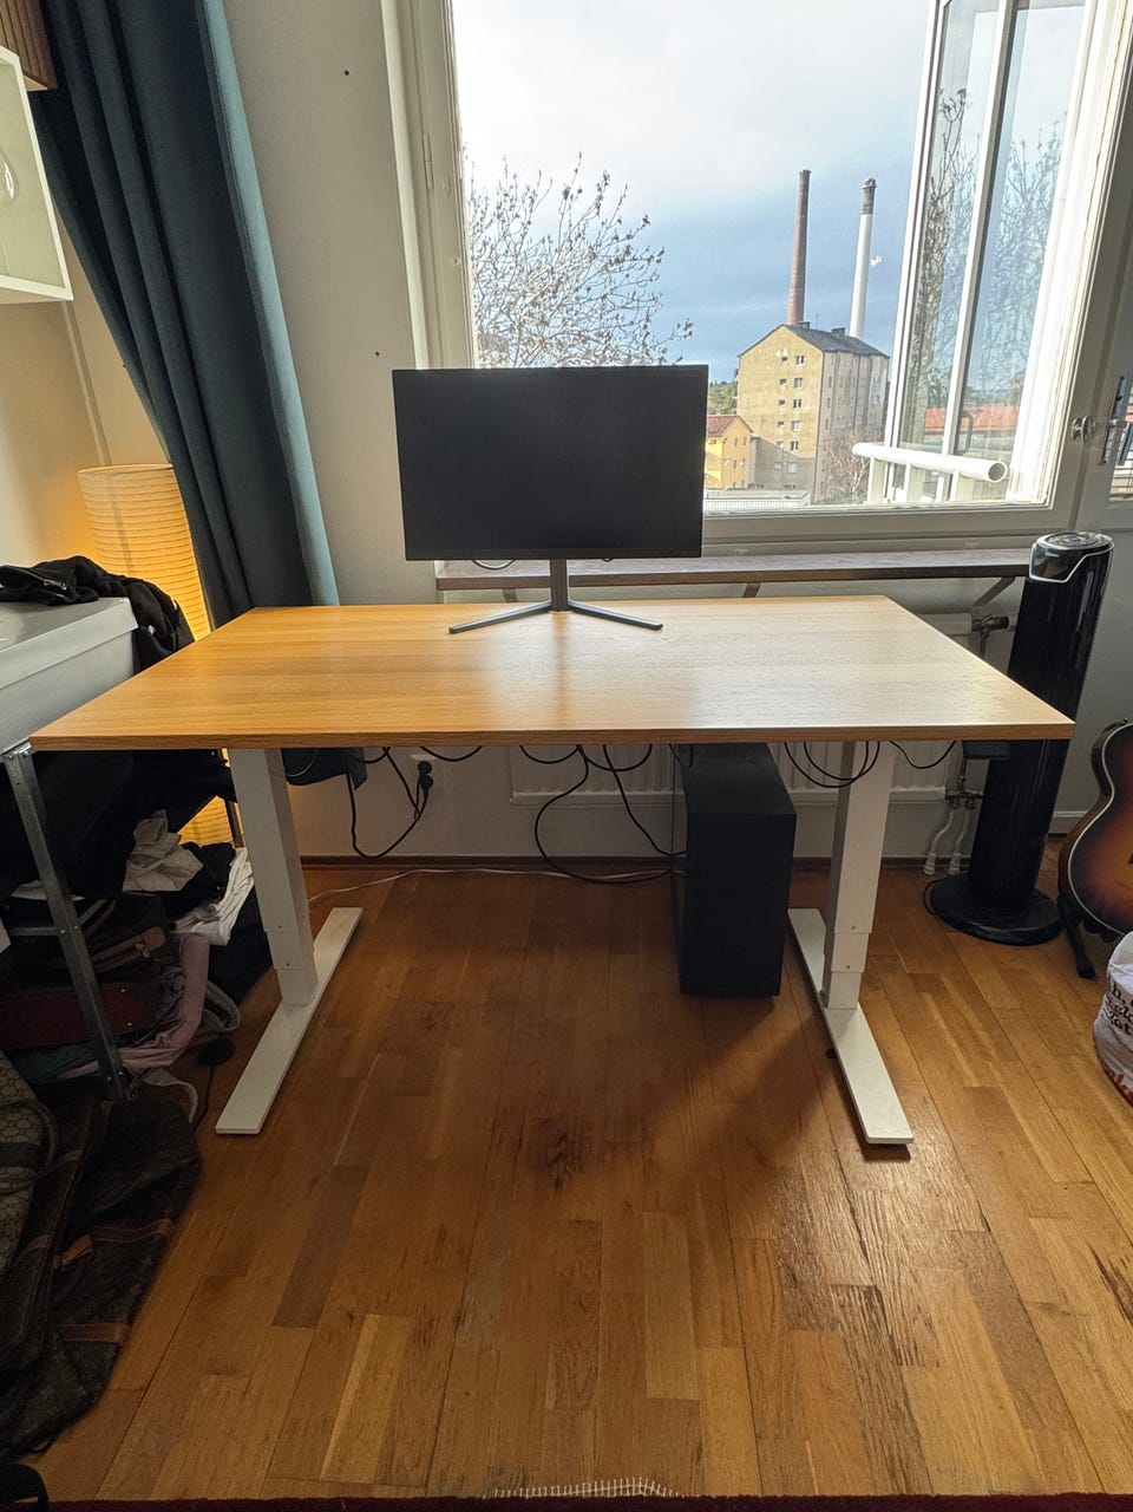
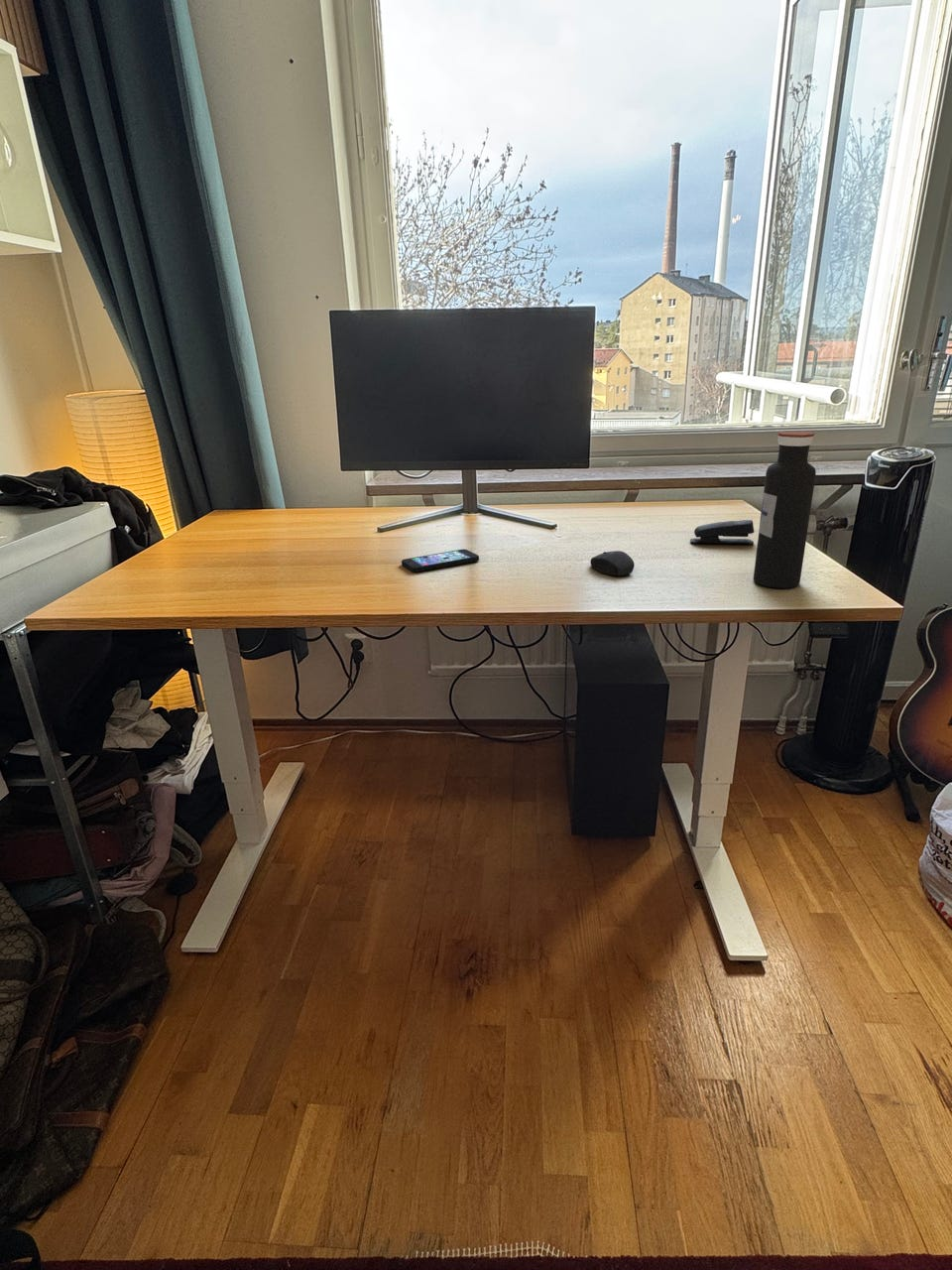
+ stapler (722, 531)
+ mouse (611, 561)
+ smartphone (440, 560)
+ water bottle (785, 510)
